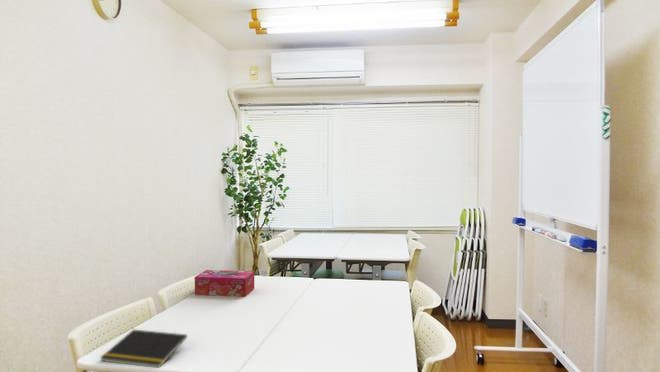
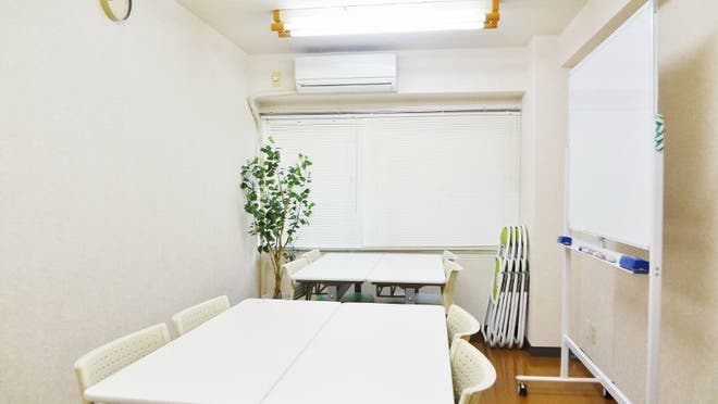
- tissue box (225, 282)
- notepad (145, 347)
